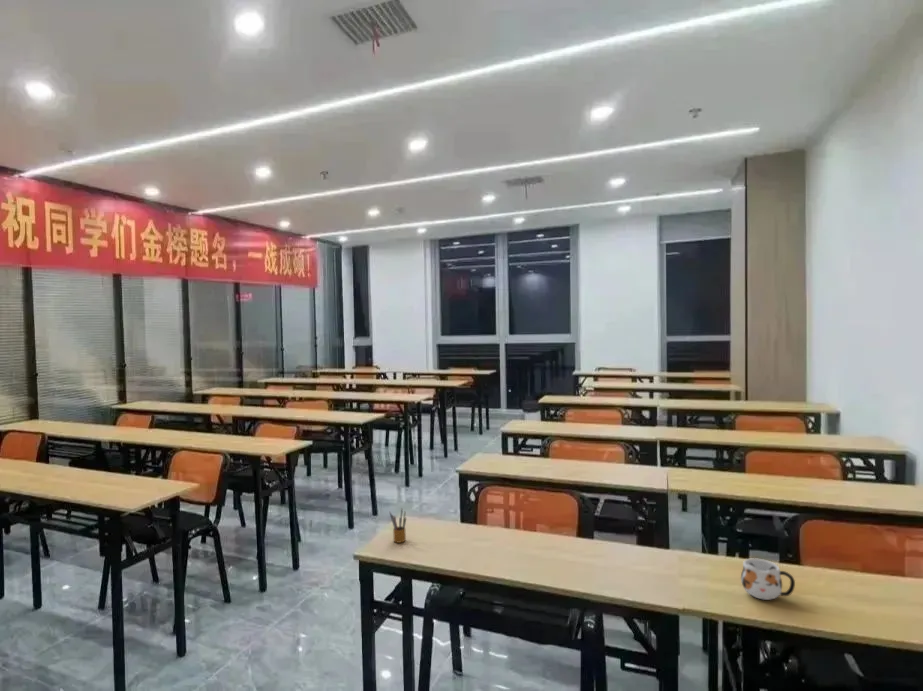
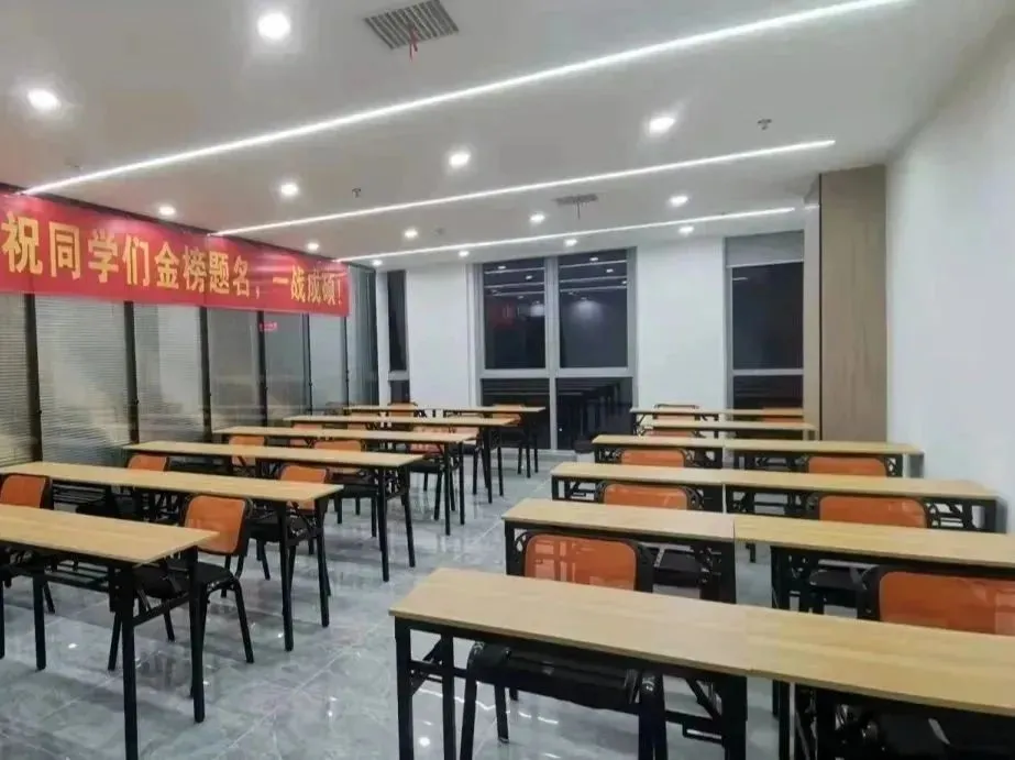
- mug (767, 578)
- pencil box (399, 525)
